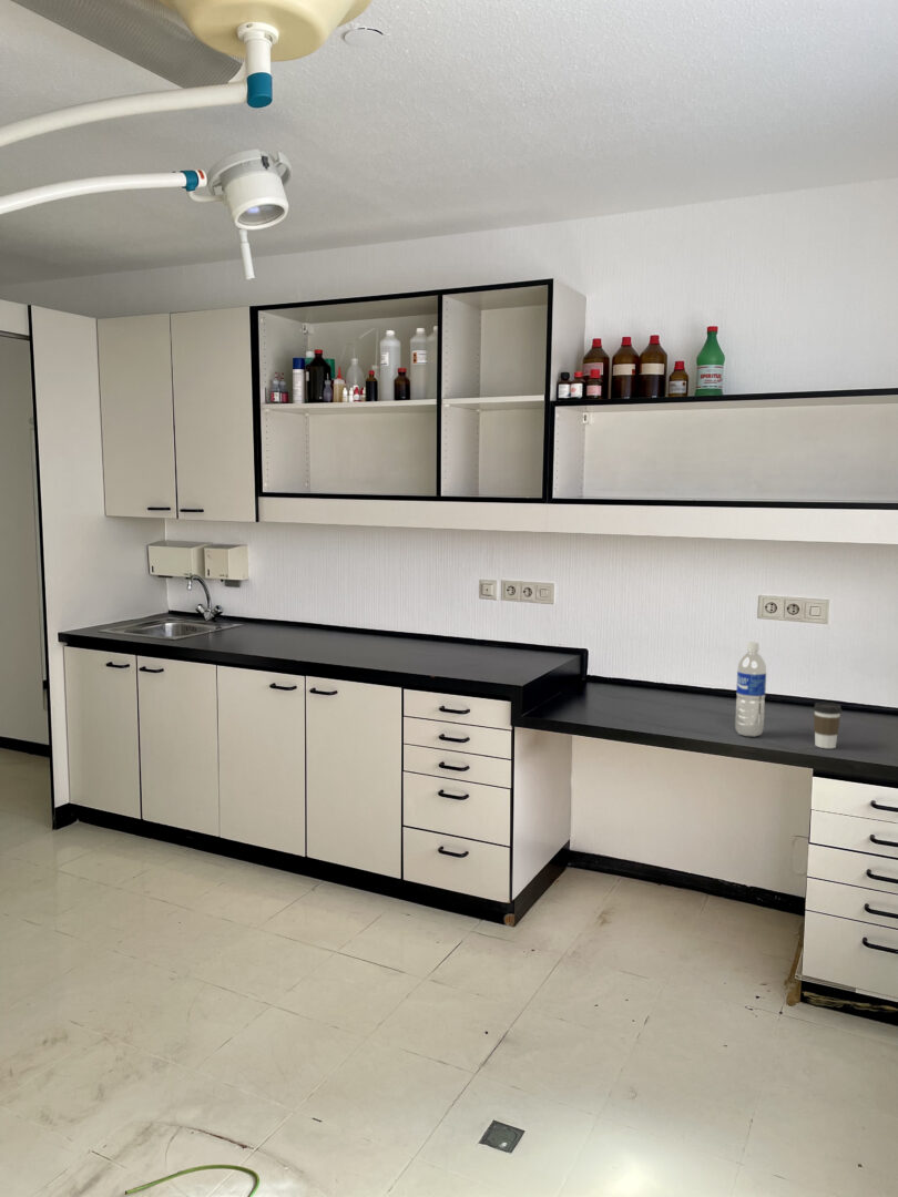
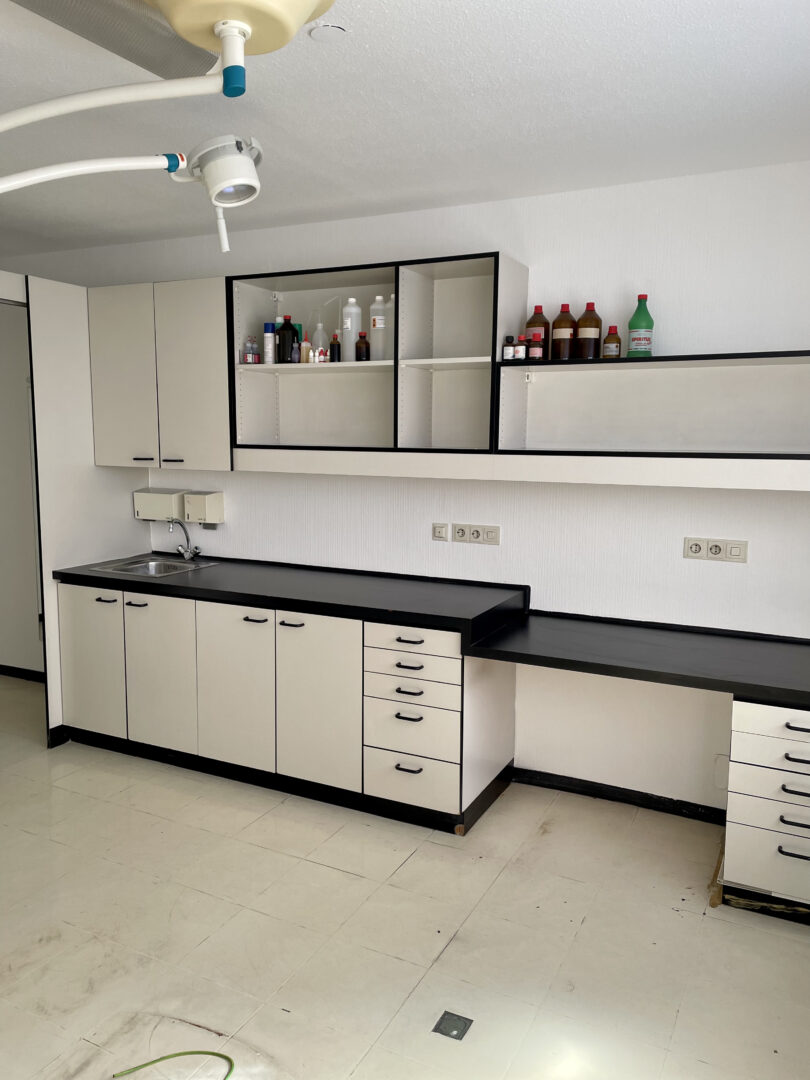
- coffee cup (826, 725)
- water bottle (751, 688)
